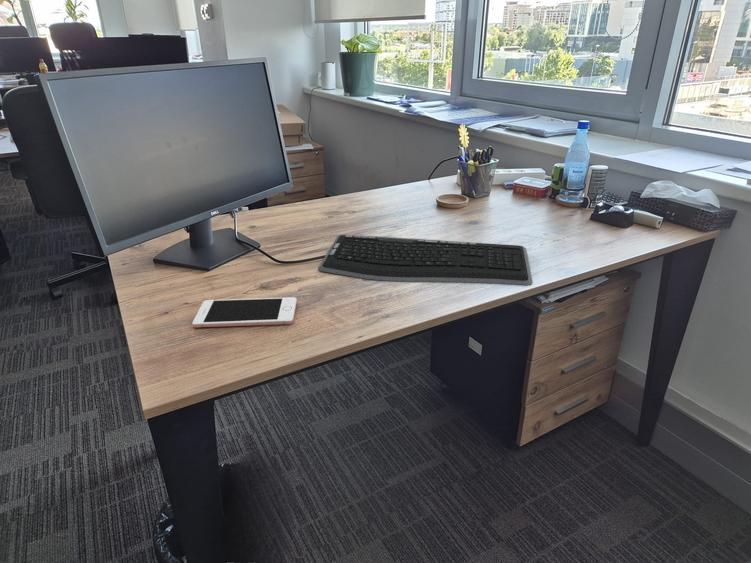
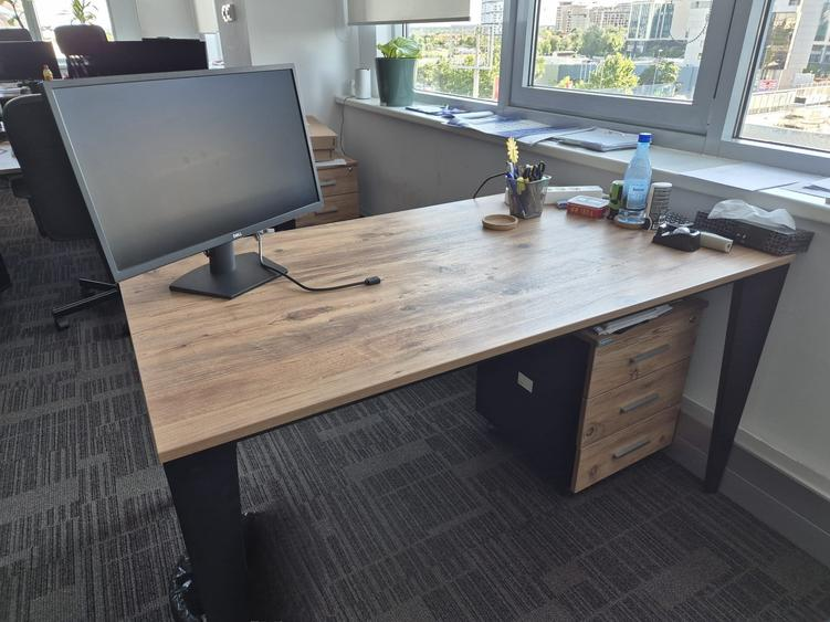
- cell phone (246, 311)
- keyboard (424, 256)
